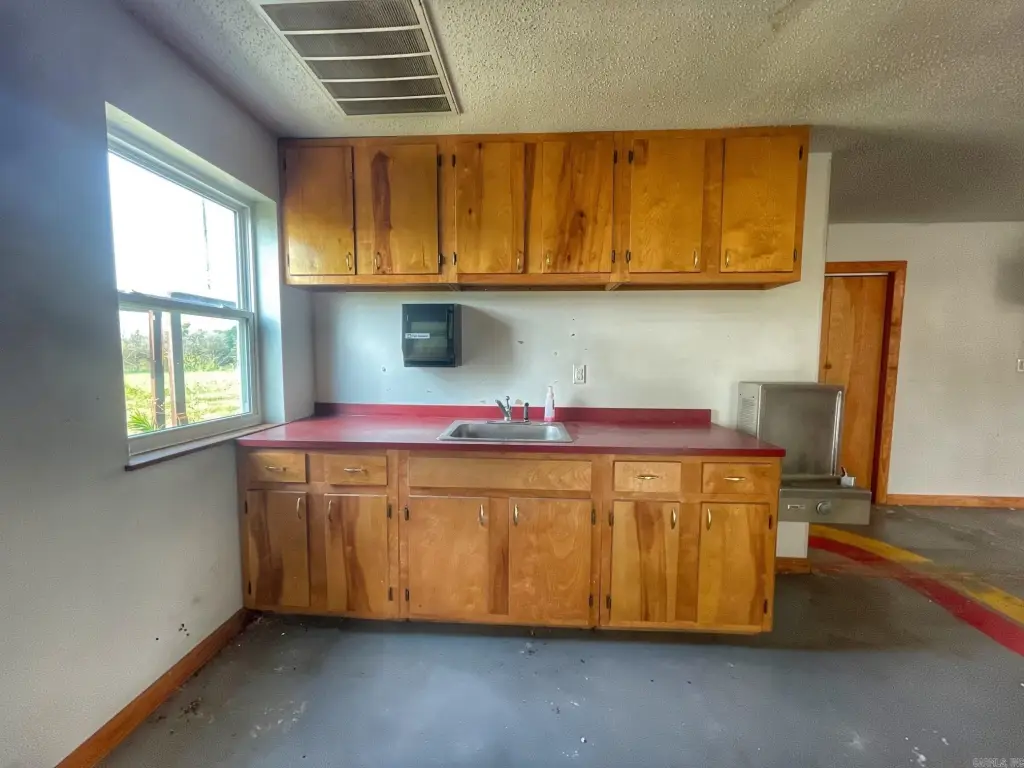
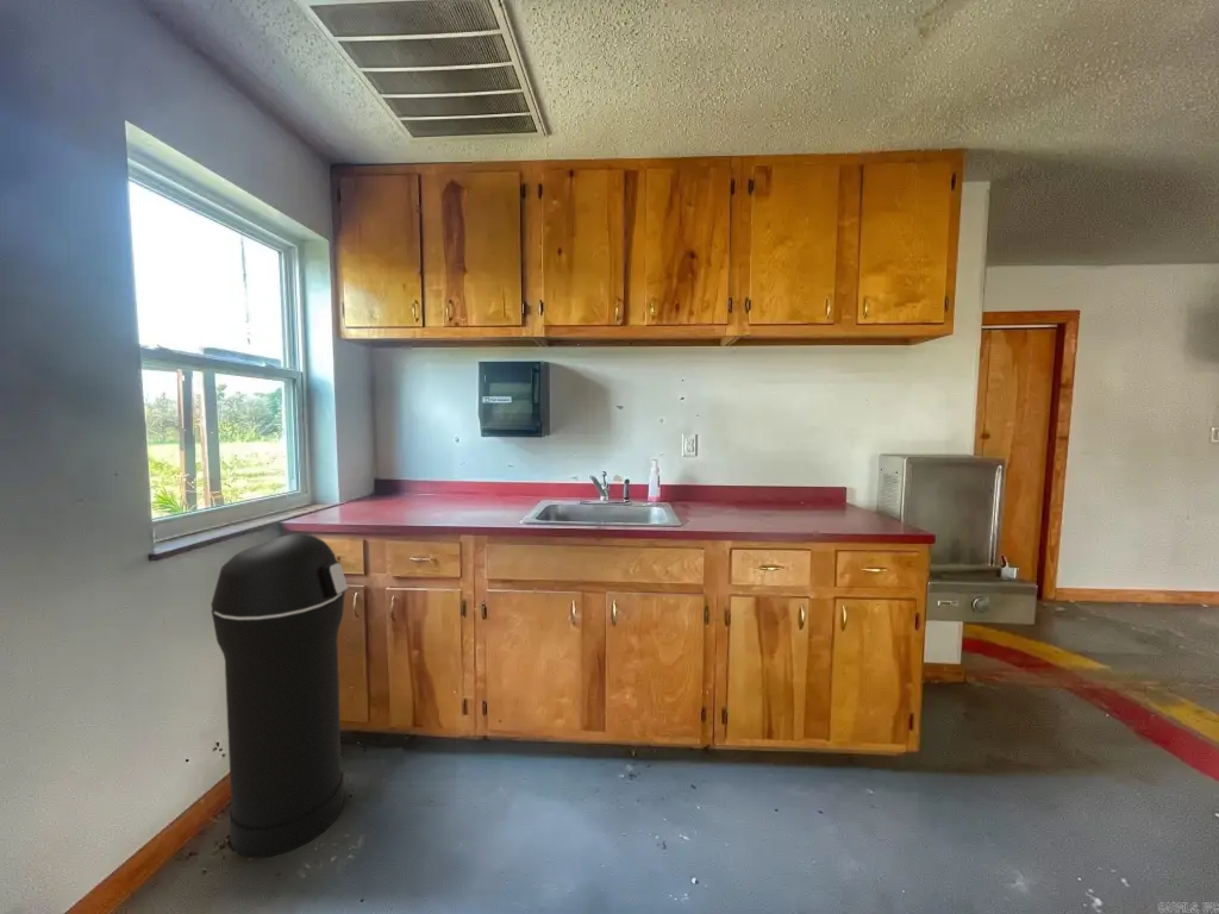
+ trash can (288, 678)
